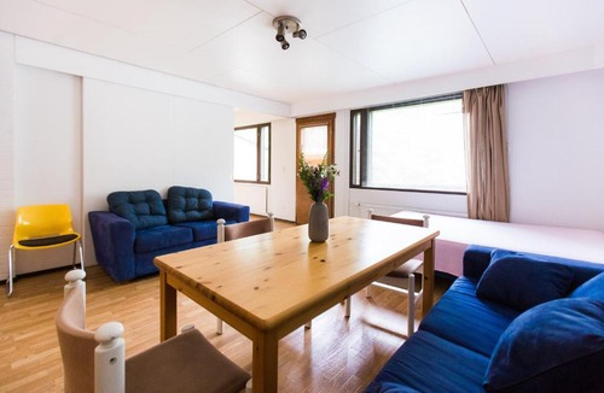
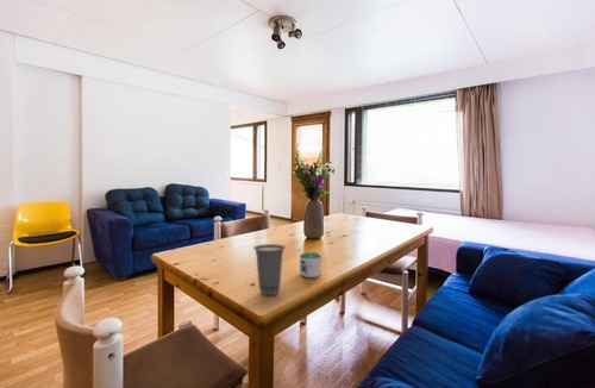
+ mug (308, 263)
+ cup (269, 269)
